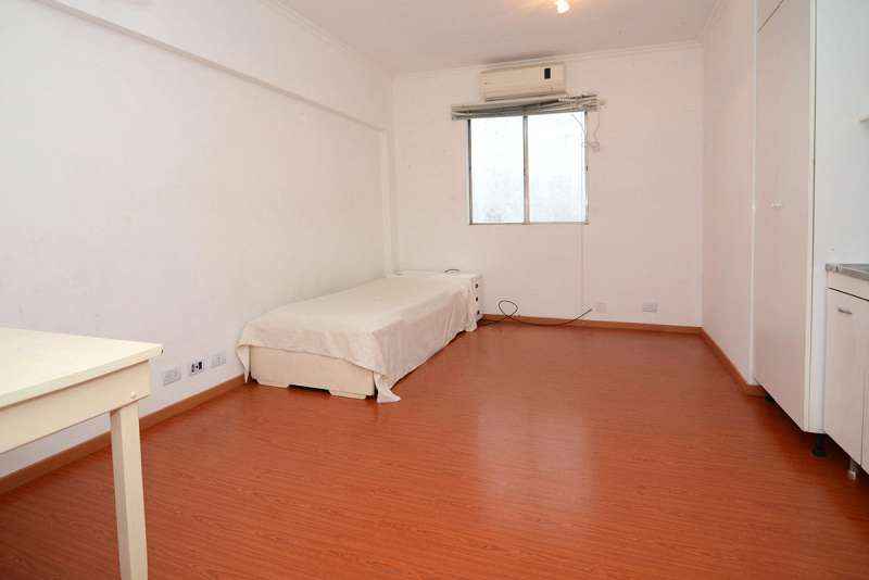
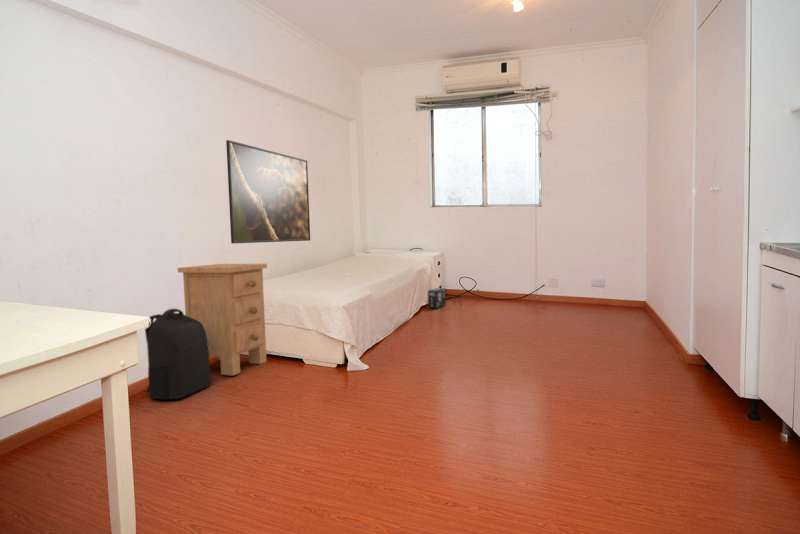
+ backpack (172, 349)
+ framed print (273, 197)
+ nightstand (229, 316)
+ box (436, 298)
